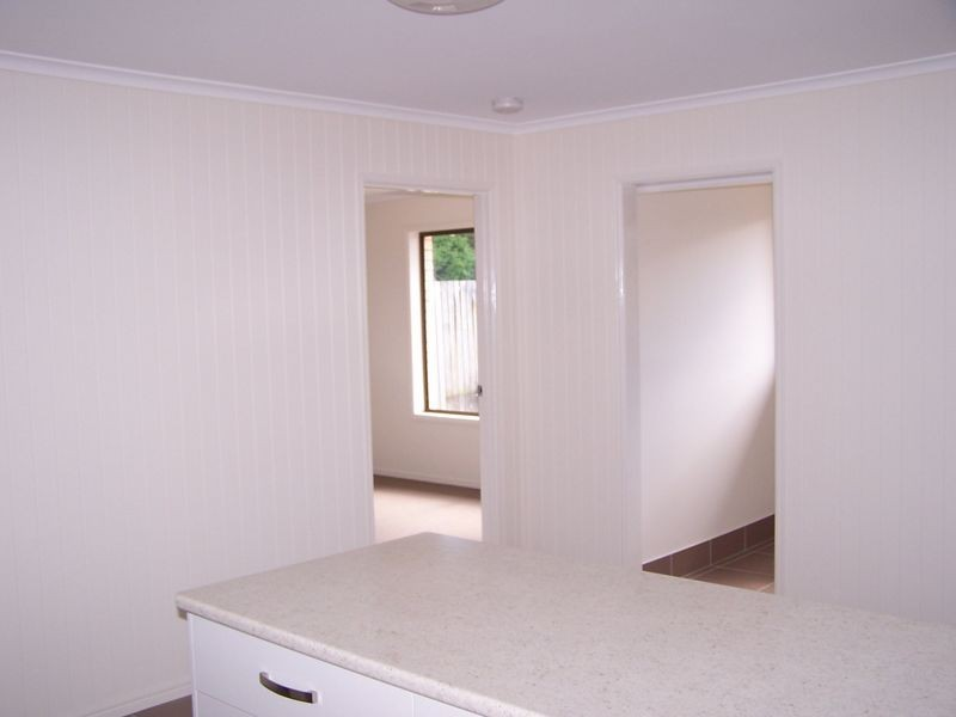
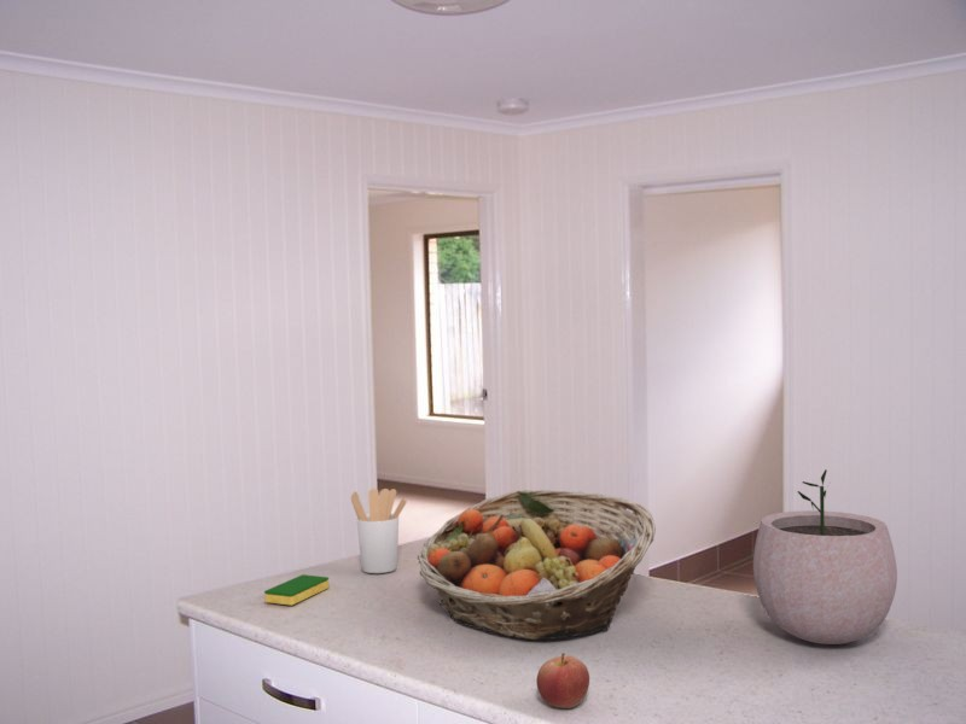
+ utensil holder (379, 527)
+ fruit basket (534, 559)
+ apple (563, 678)
+ dish sponge (297, 589)
+ plant pot (822, 554)
